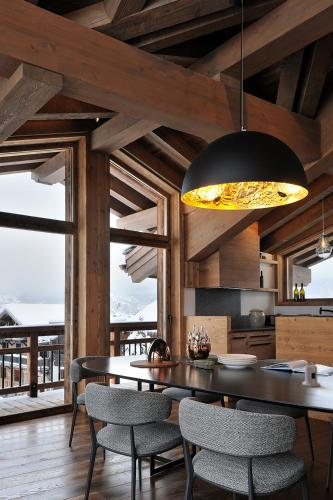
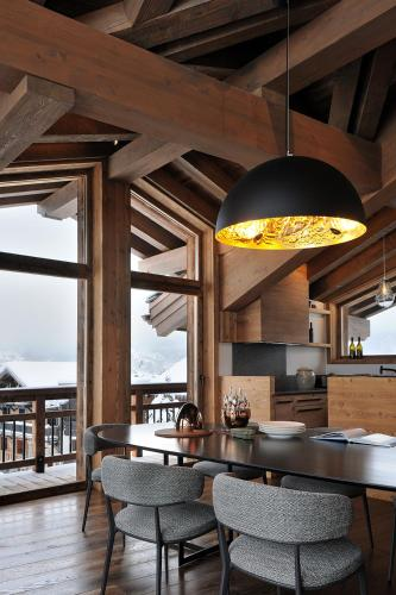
- candle (311, 374)
